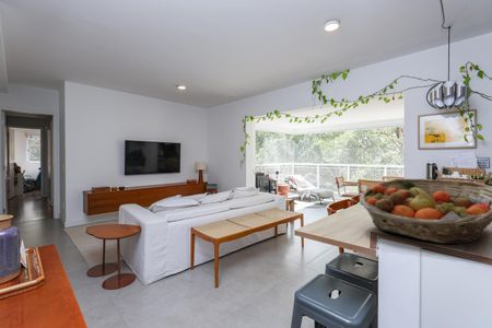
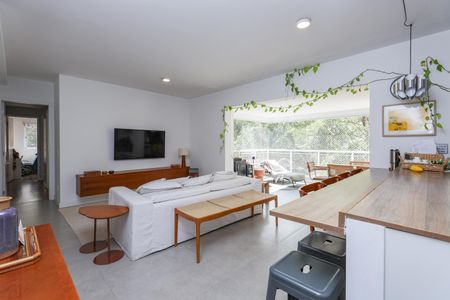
- fruit basket (421, 206)
